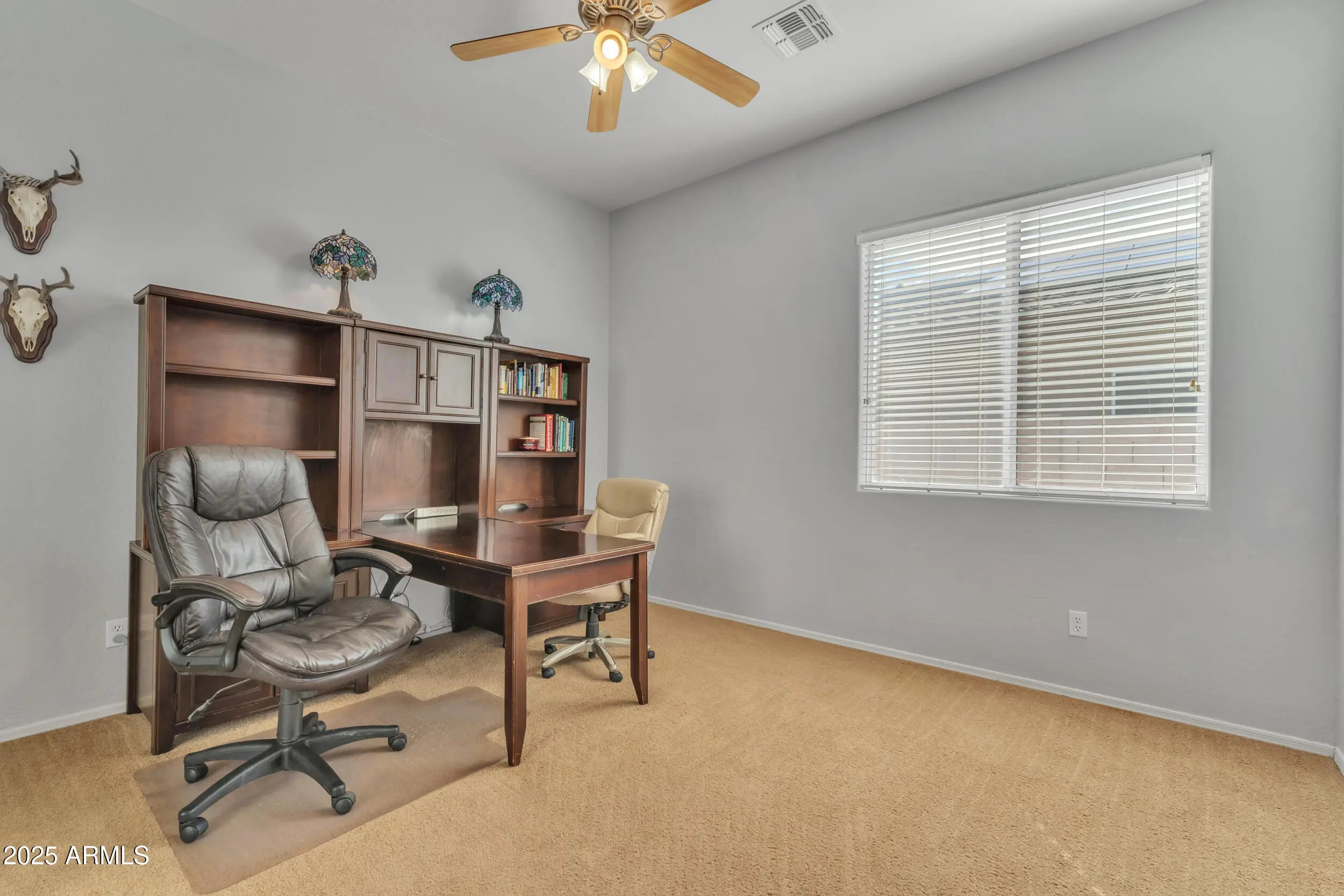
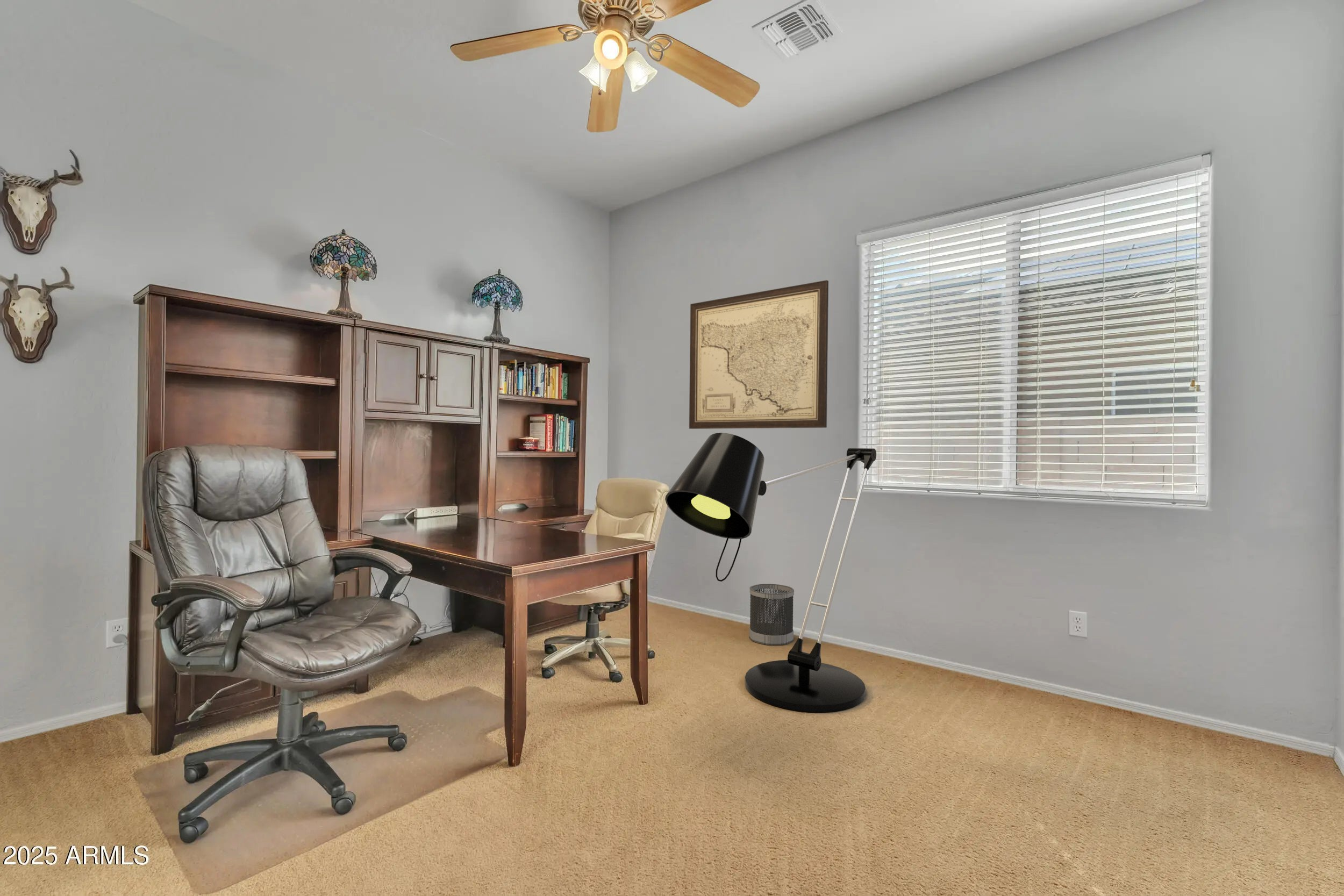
+ wall art (753, 361)
+ floor lamp (817, 573)
+ wastebasket (771, 613)
